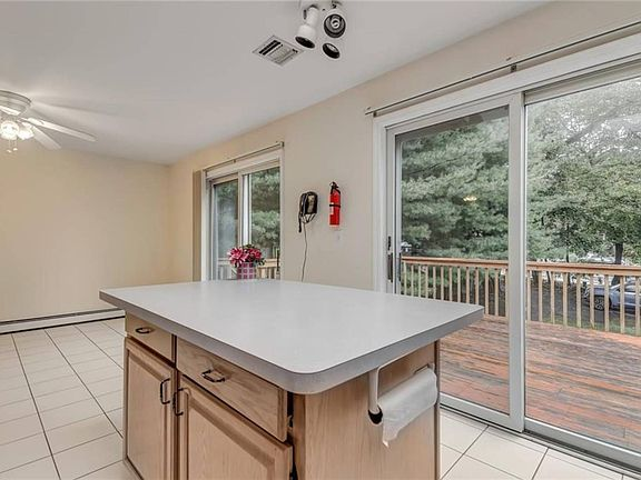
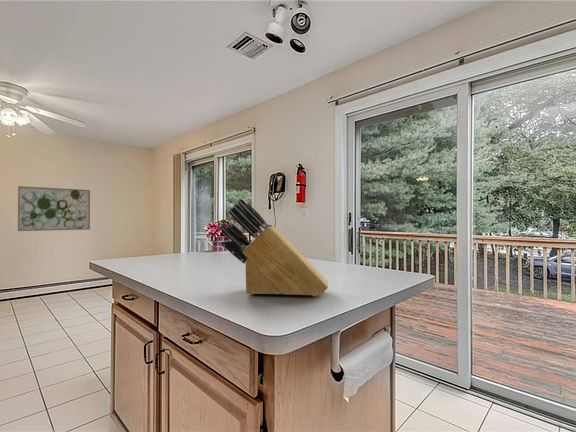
+ knife block (274, 245)
+ wall art (56, 209)
